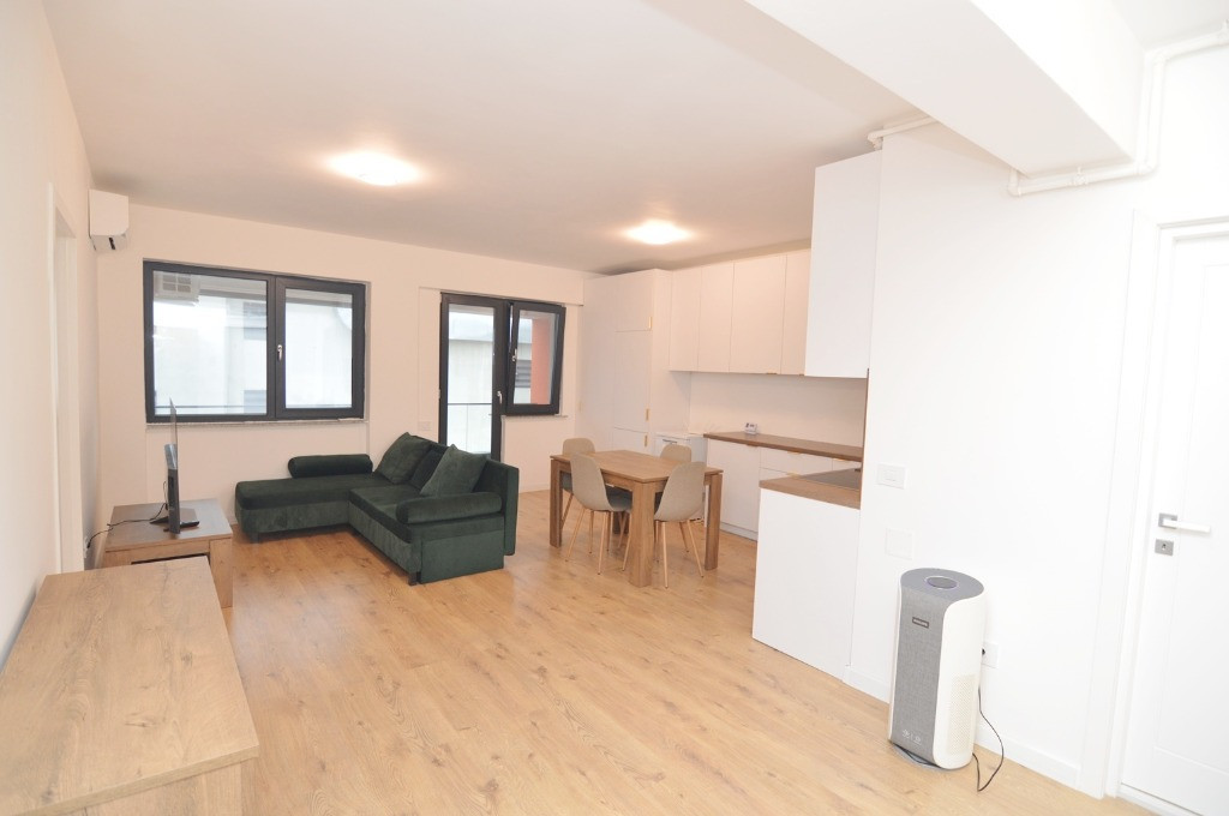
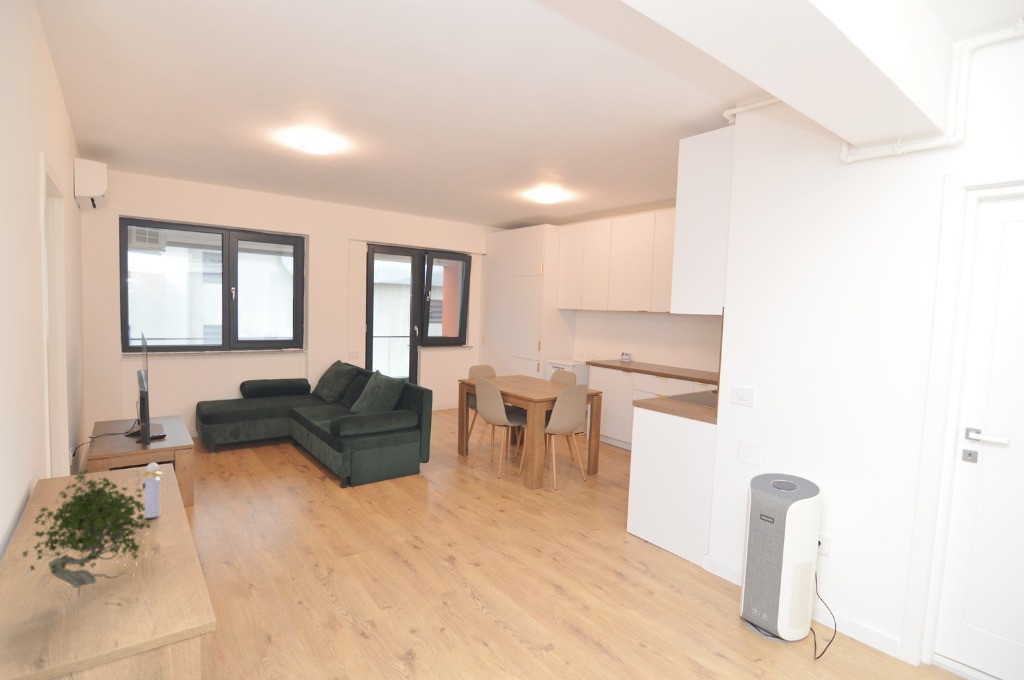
+ plant (92, 529)
+ perfume bottle (152, 490)
